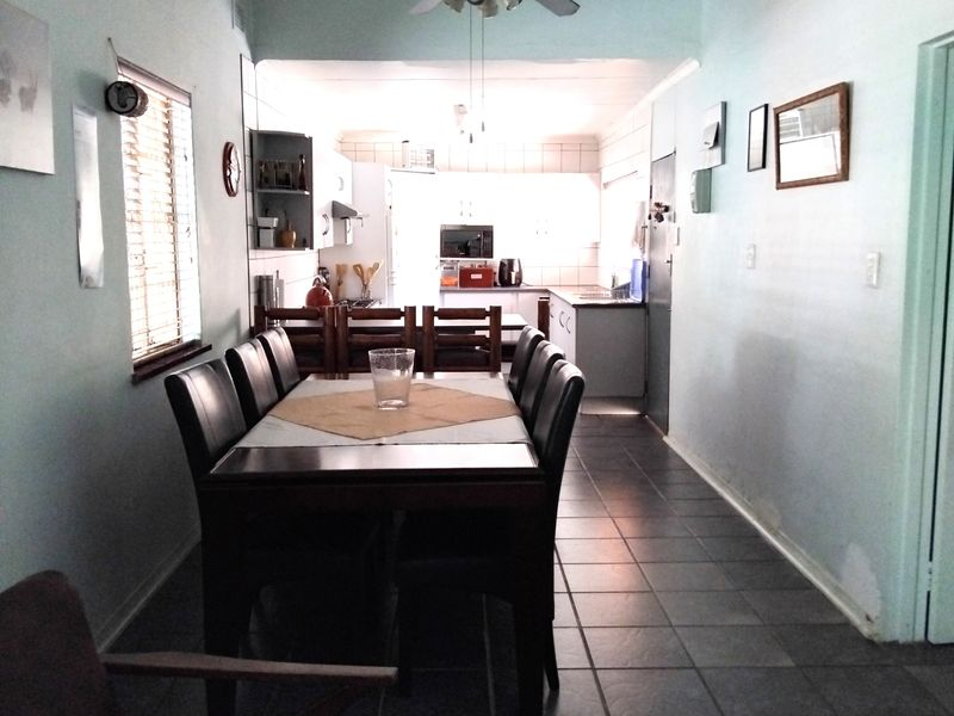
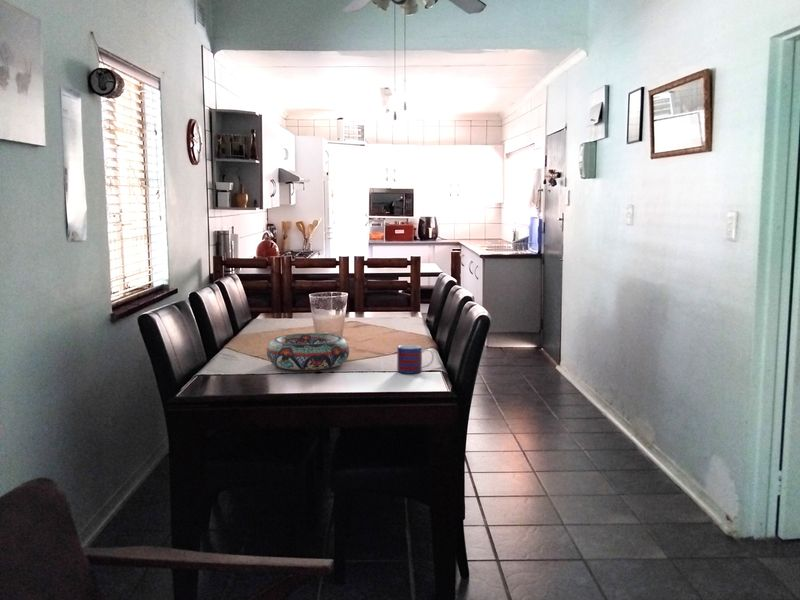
+ mug (415, 359)
+ decorative bowl (308, 351)
